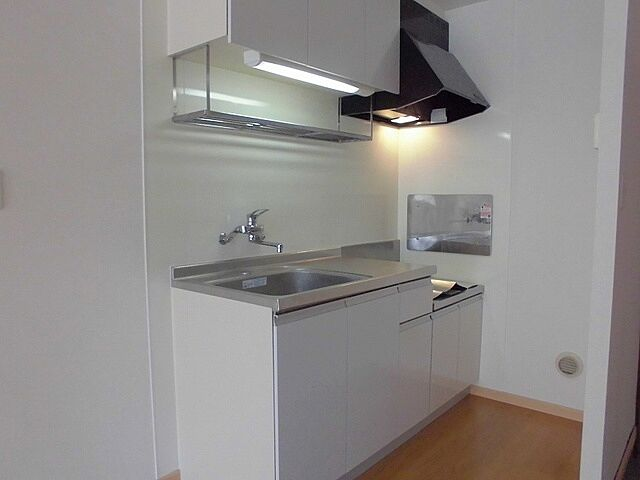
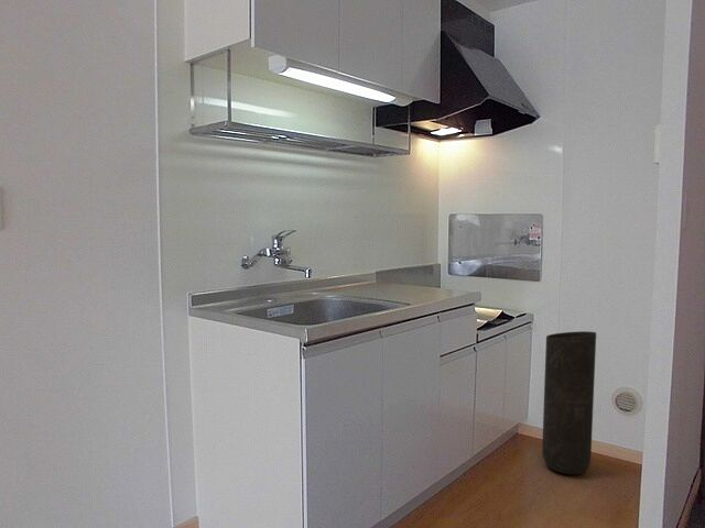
+ trash can (567, 399)
